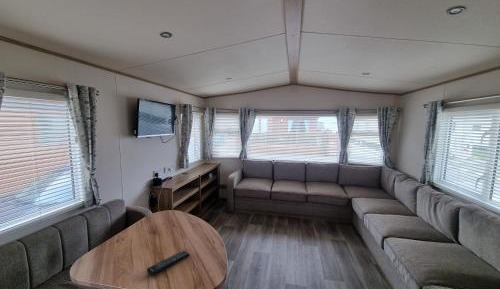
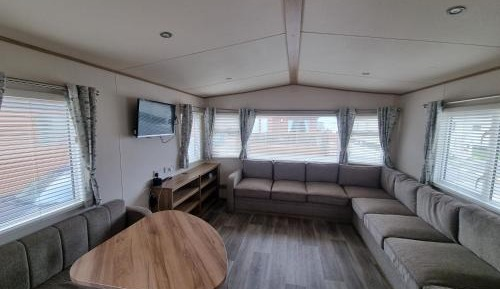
- remote control (169, 262)
